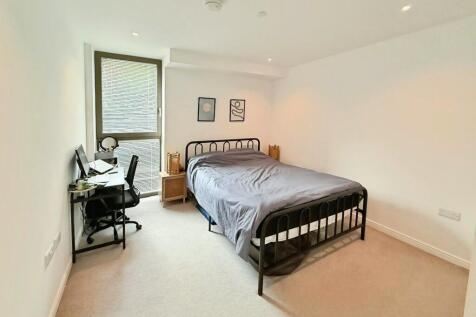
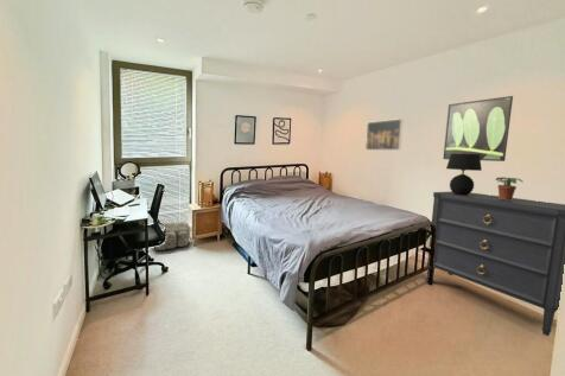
+ table lamp (462, 173)
+ backpack (171, 235)
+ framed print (382, 135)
+ potted plant (507, 187)
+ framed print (474, 130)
+ dresser (495, 250)
